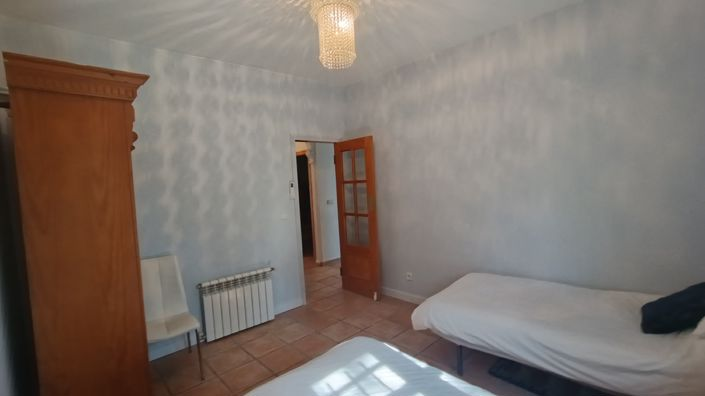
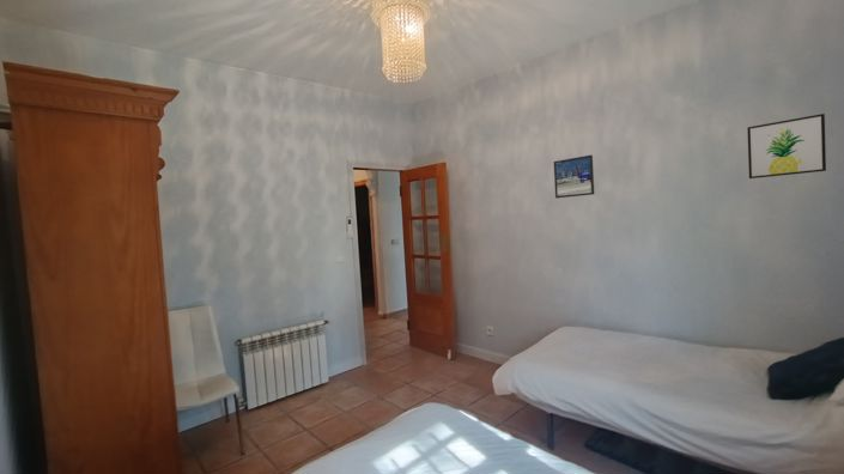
+ wall art (784, 147)
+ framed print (572, 177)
